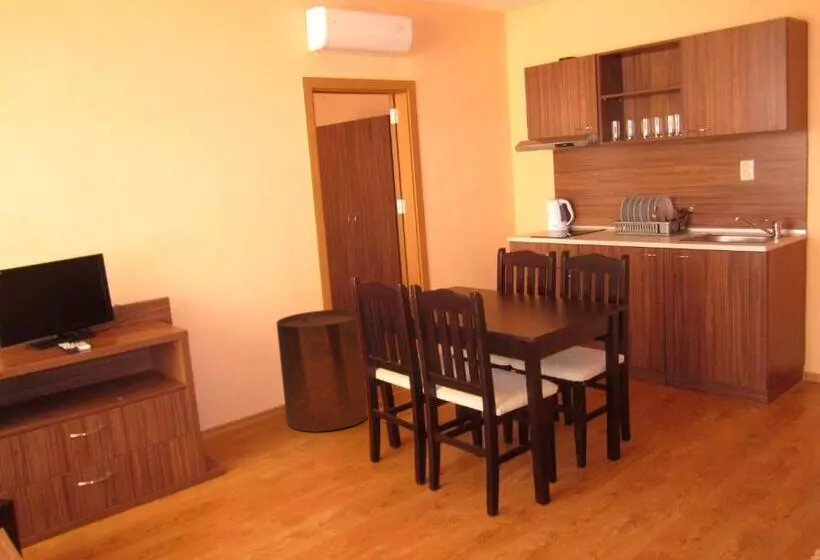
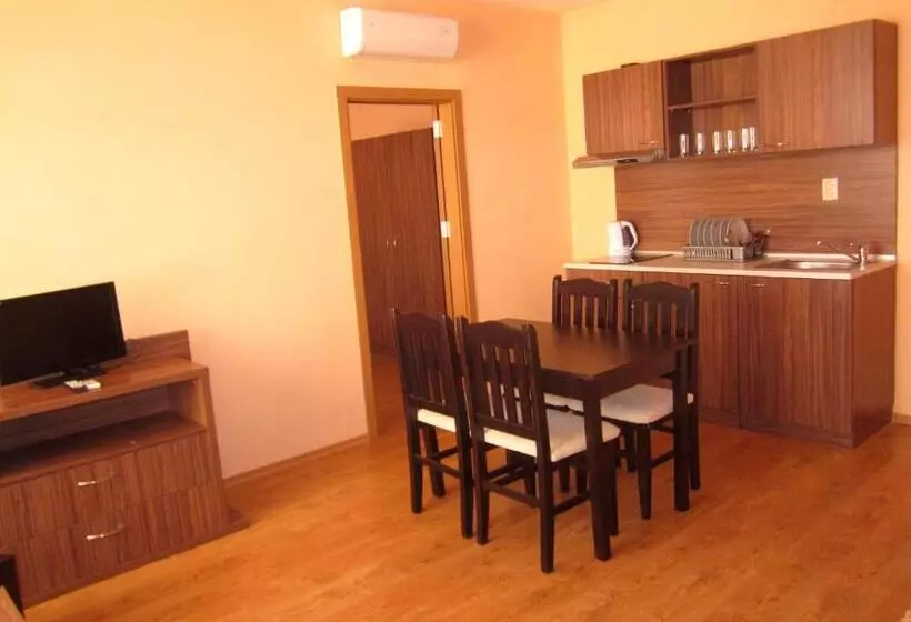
- trash can (324, 367)
